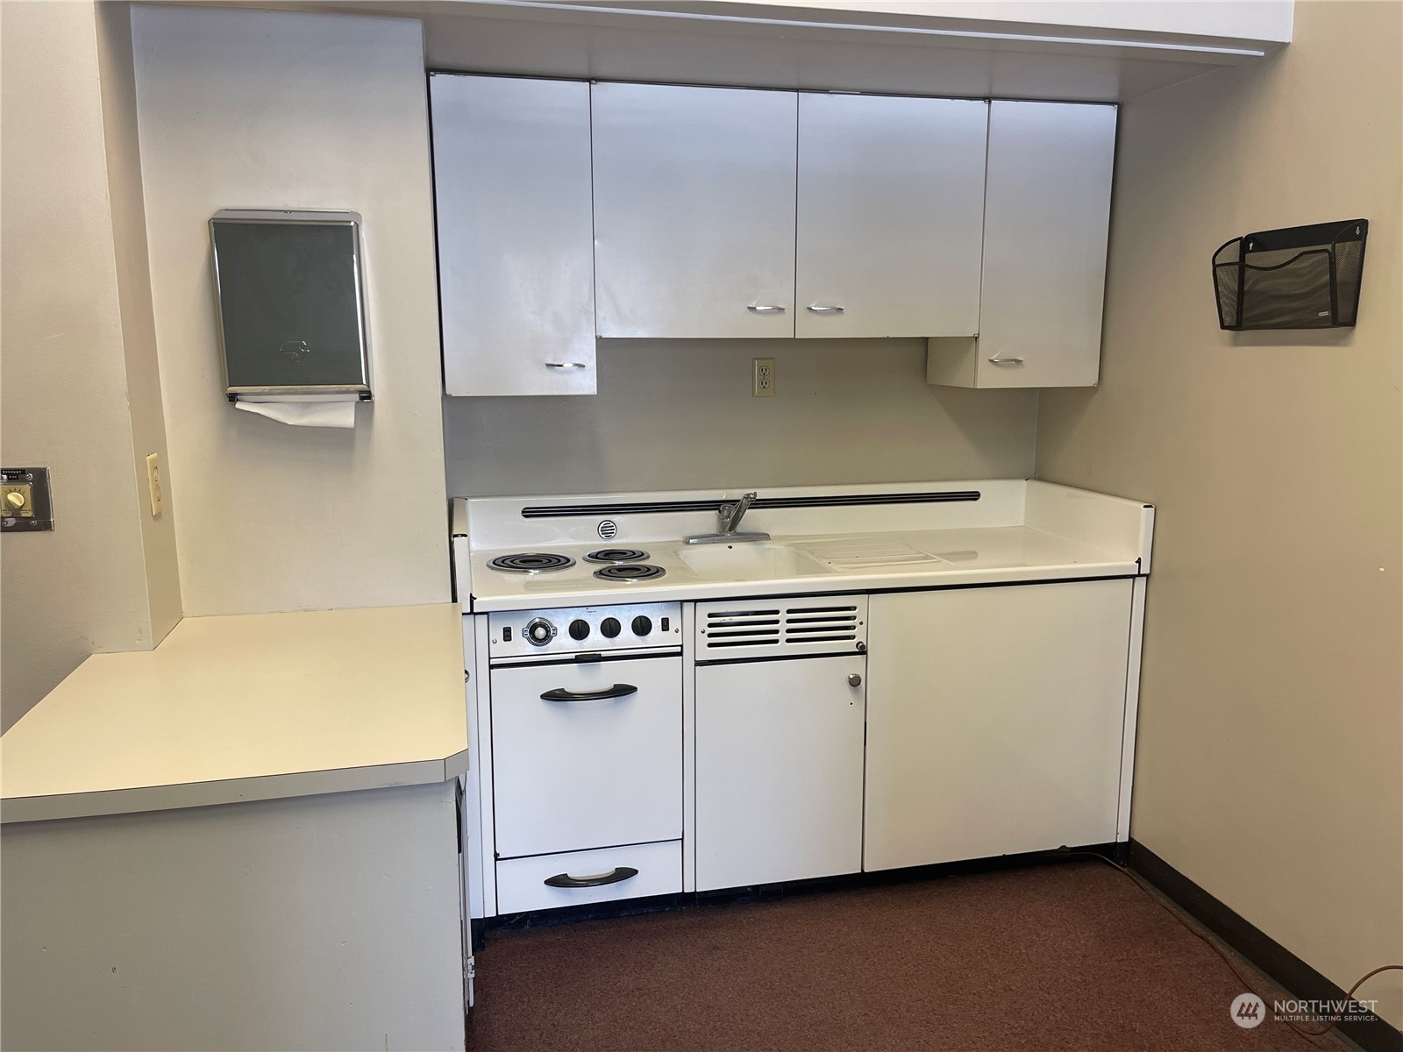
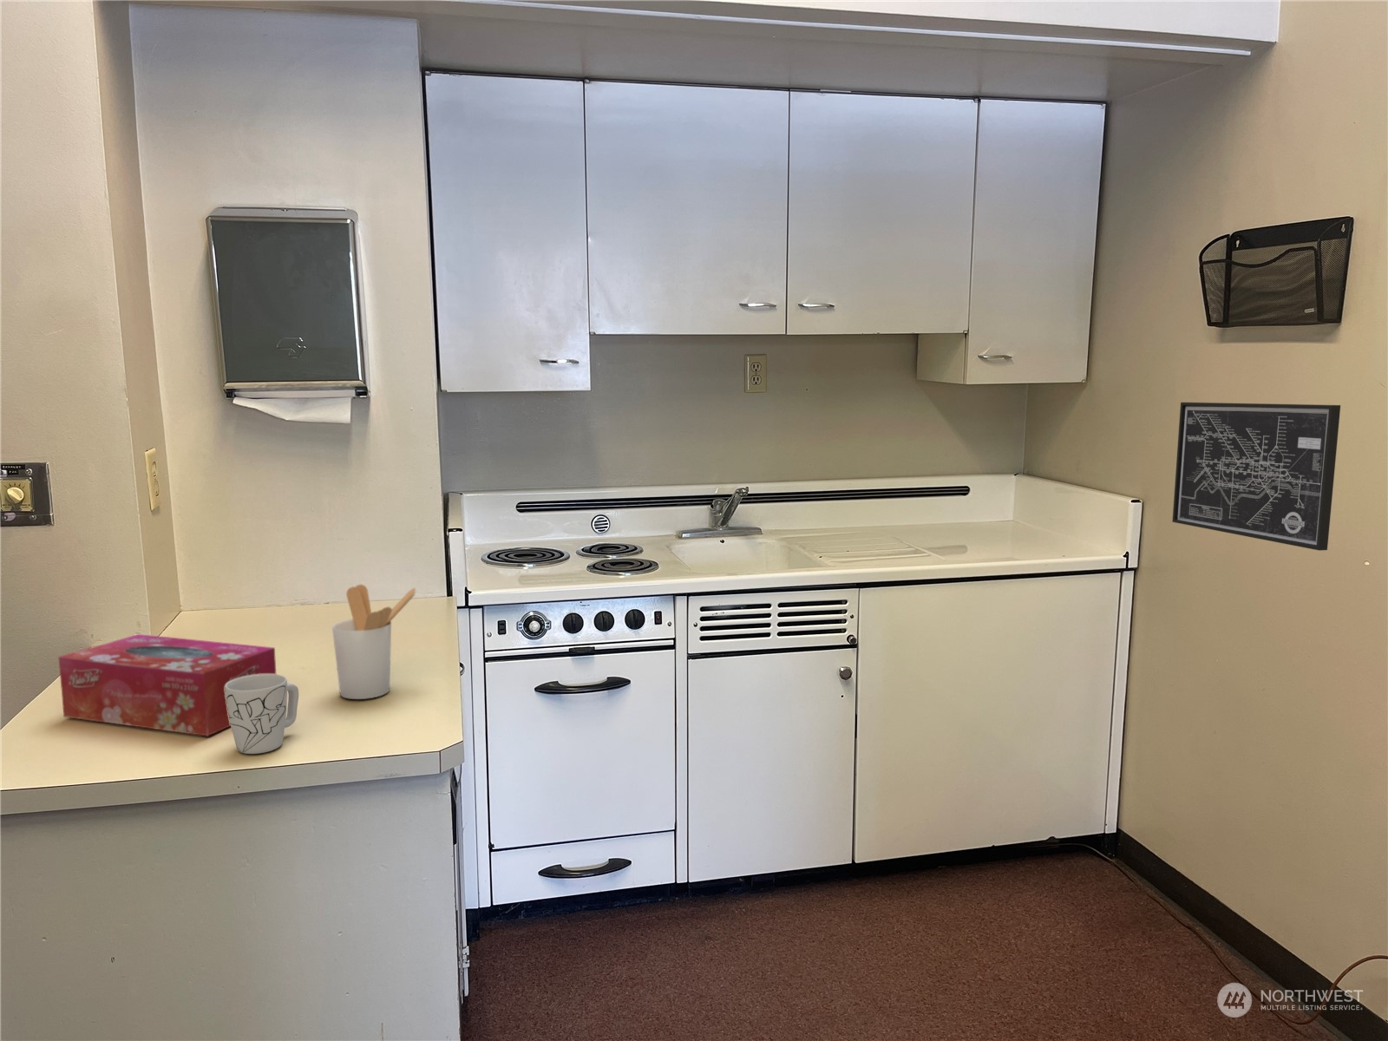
+ tissue box (170, 681)
+ utensil holder (378, 640)
+ mug (267, 712)
+ wall art (1247, 469)
